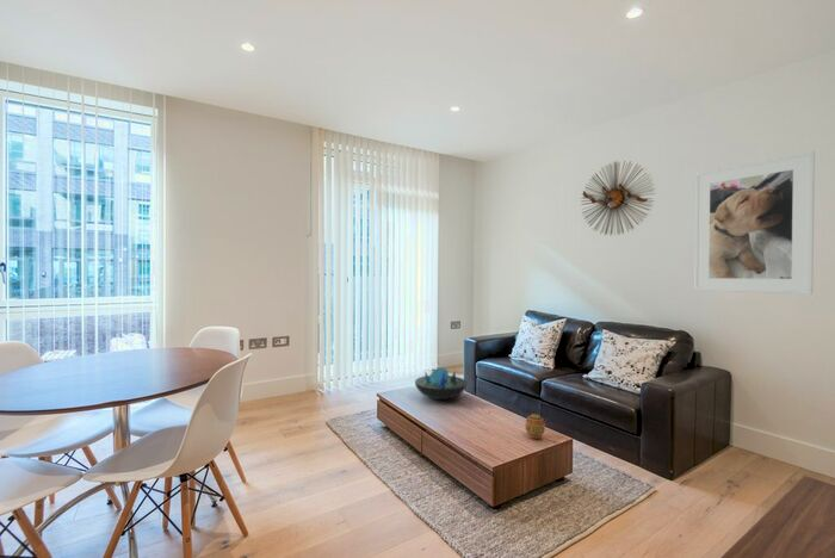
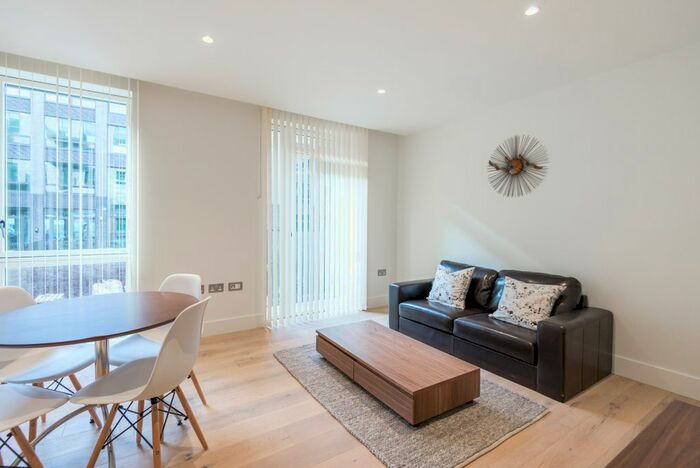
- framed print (748, 228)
- decorative egg (534, 424)
- decorative bowl (440, 382)
